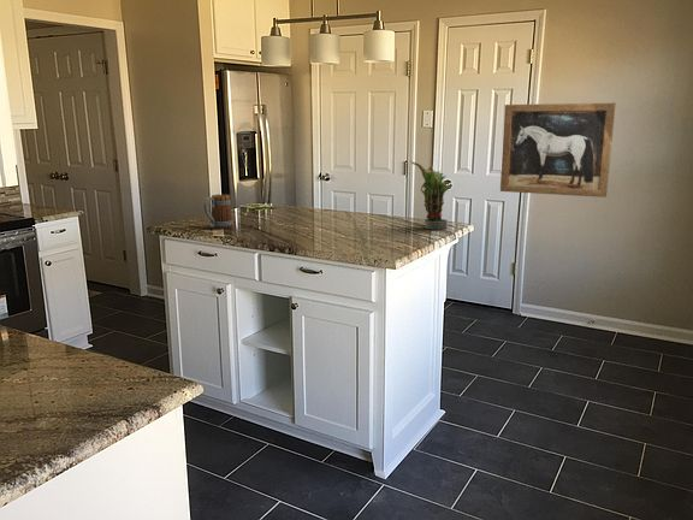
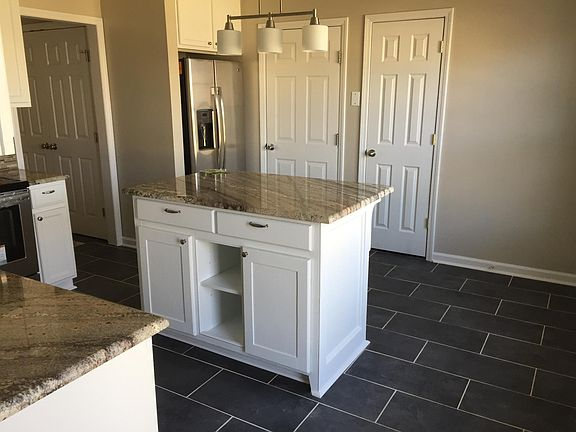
- potted plant (431, 194)
- mug (217, 211)
- wall art (553, 149)
